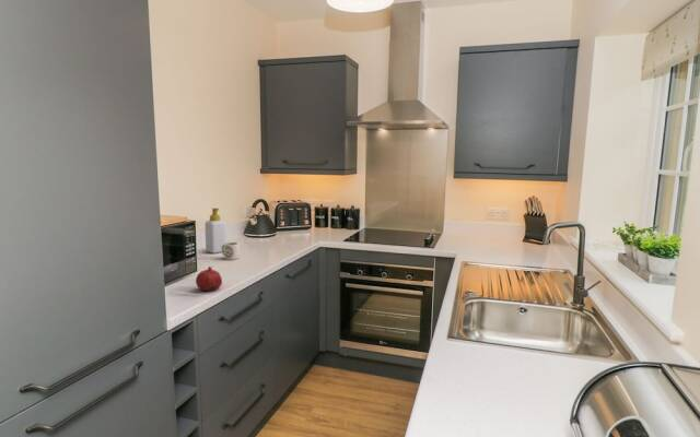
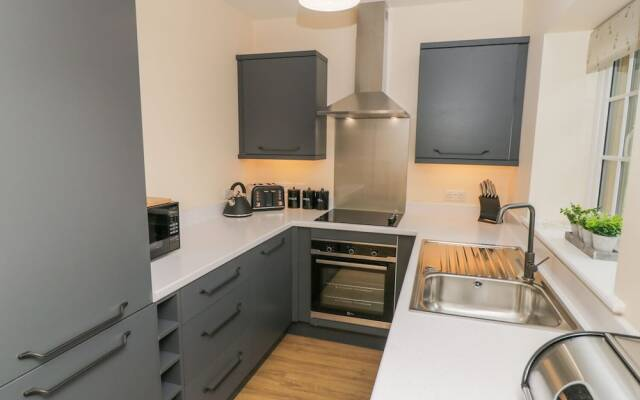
- cup (230, 250)
- soap bottle (214, 229)
- fruit (209, 277)
